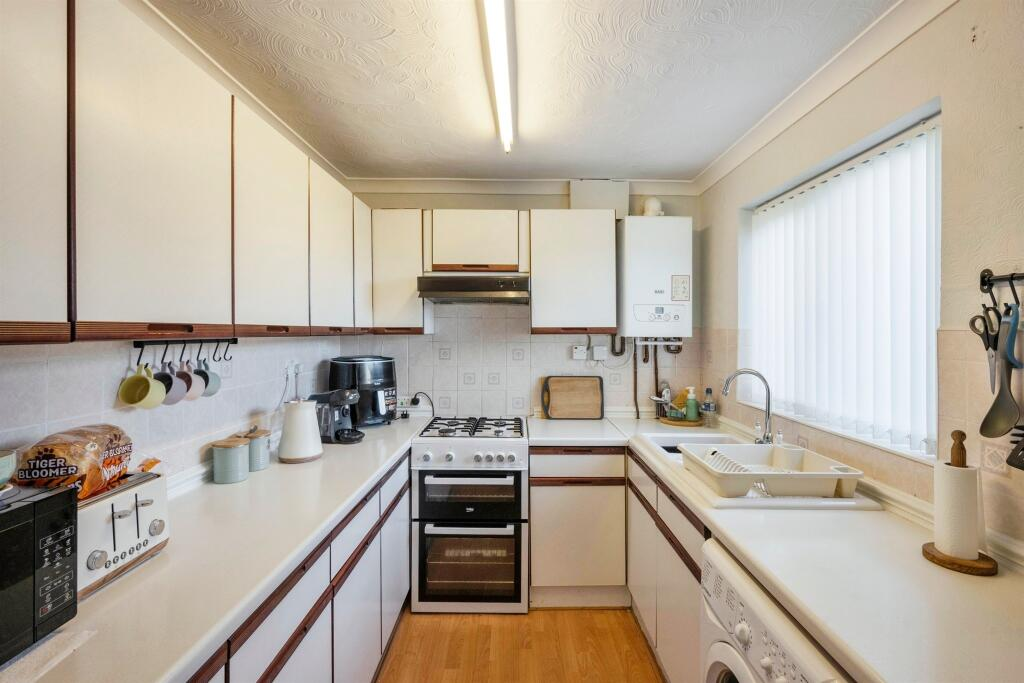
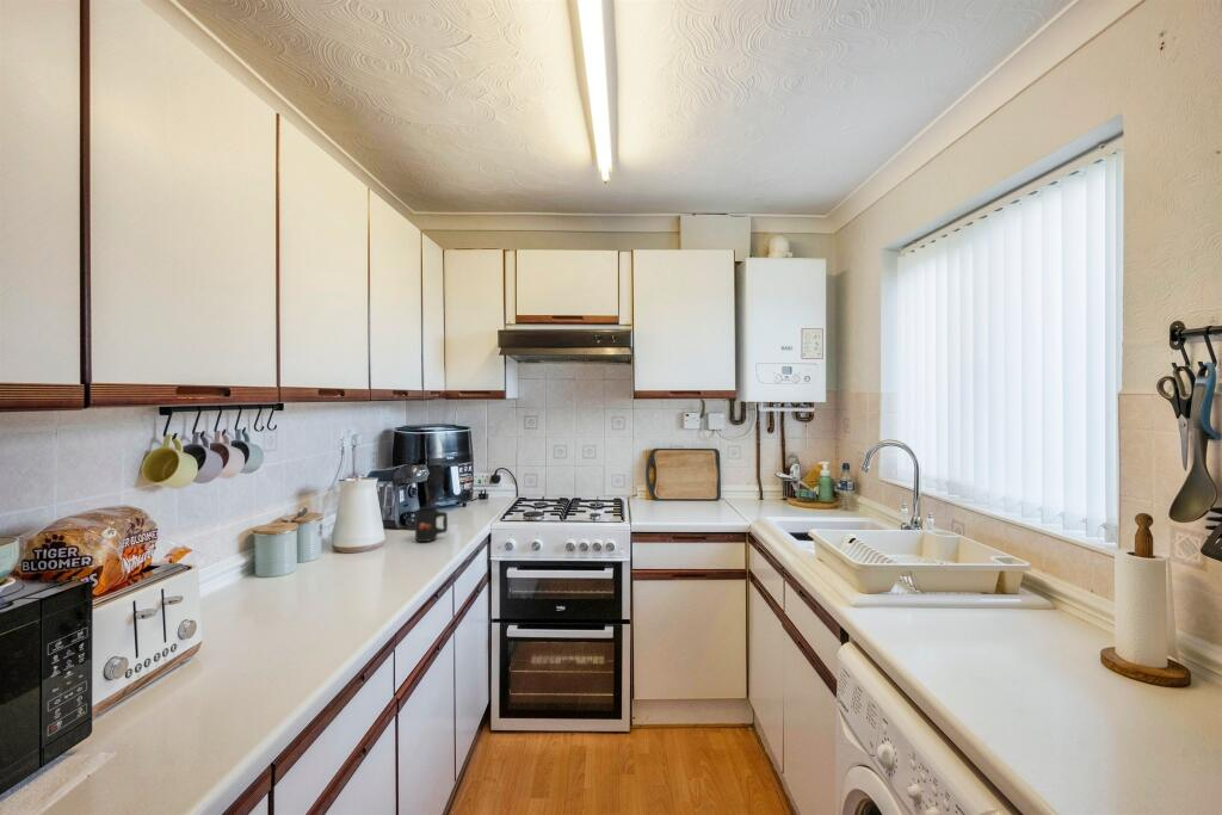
+ mug (431, 524)
